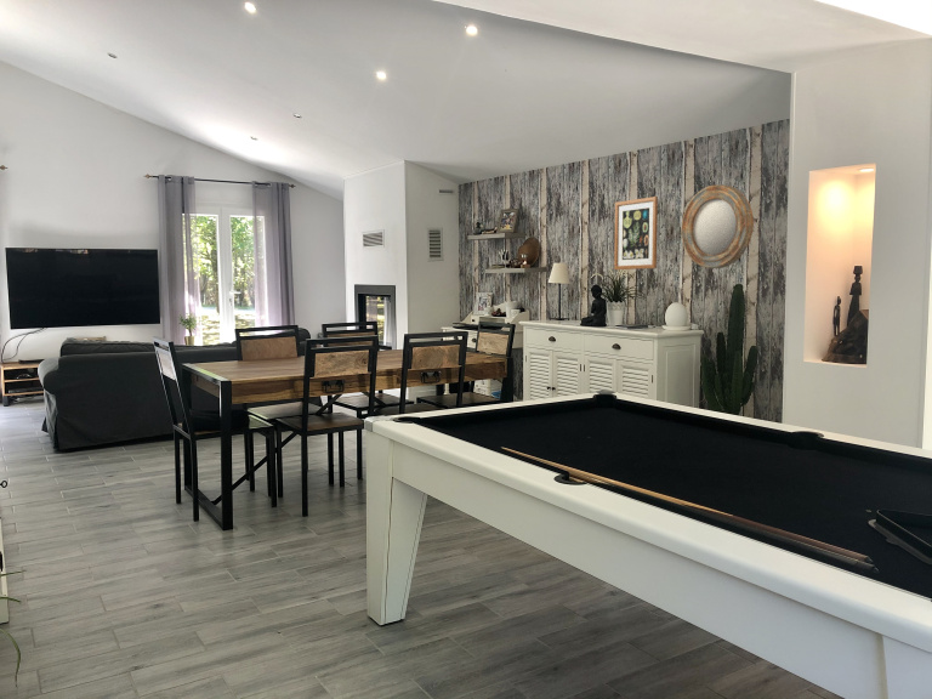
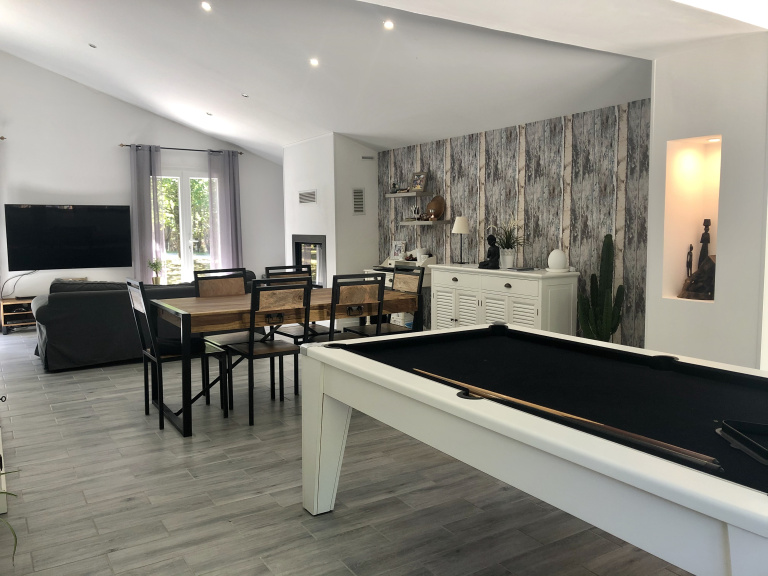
- wall art (635, 234)
- home mirror (715, 227)
